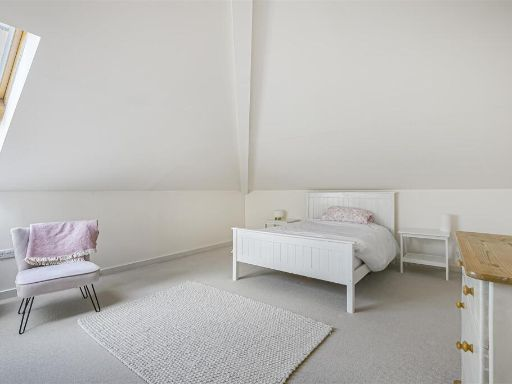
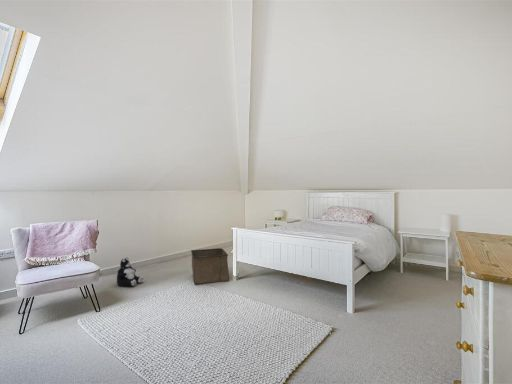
+ storage bin (209, 264)
+ plush toy (128, 271)
